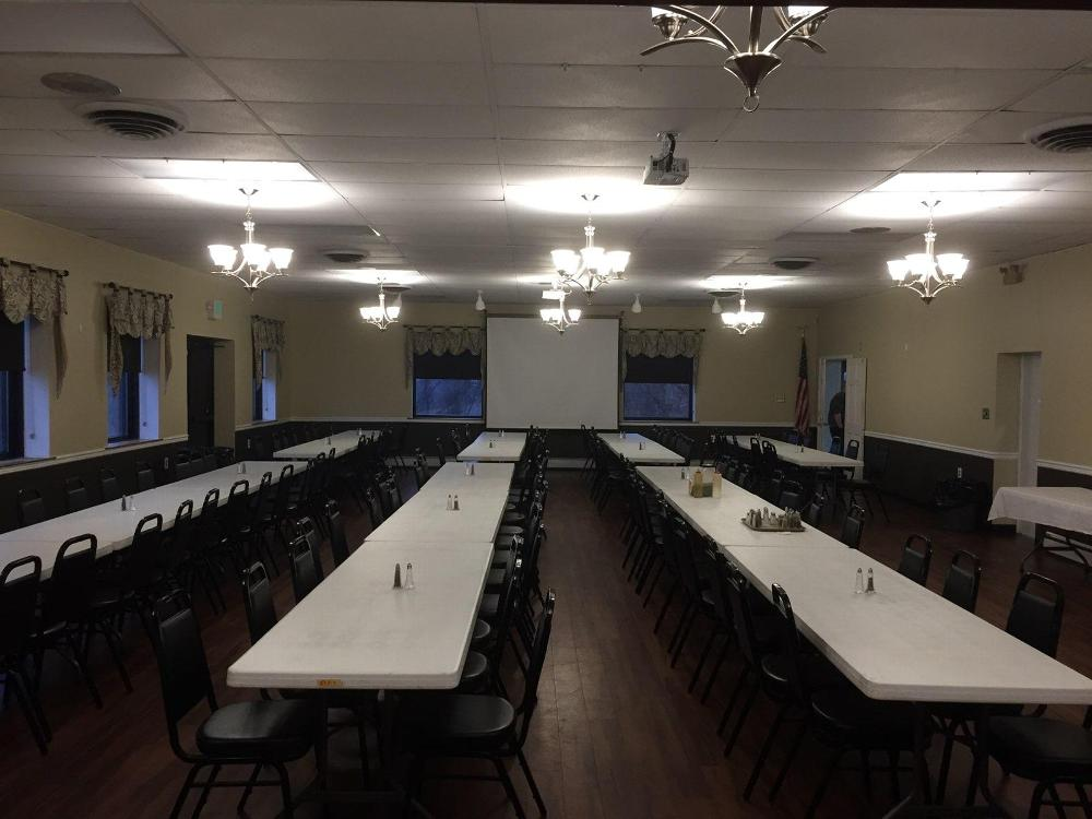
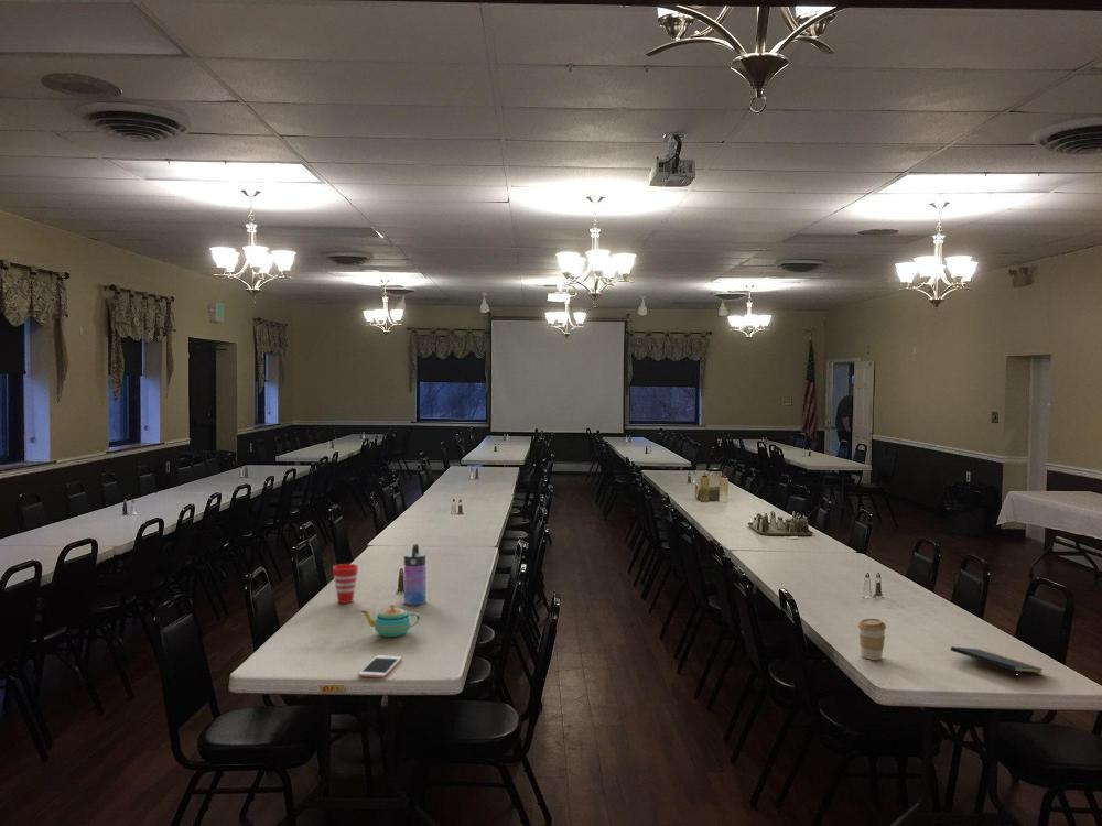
+ teapot (390, 619)
+ cell phone (380, 665)
+ notepad (995, 659)
+ cup (345, 584)
+ water bottle (414, 573)
+ coffee cup (871, 638)
